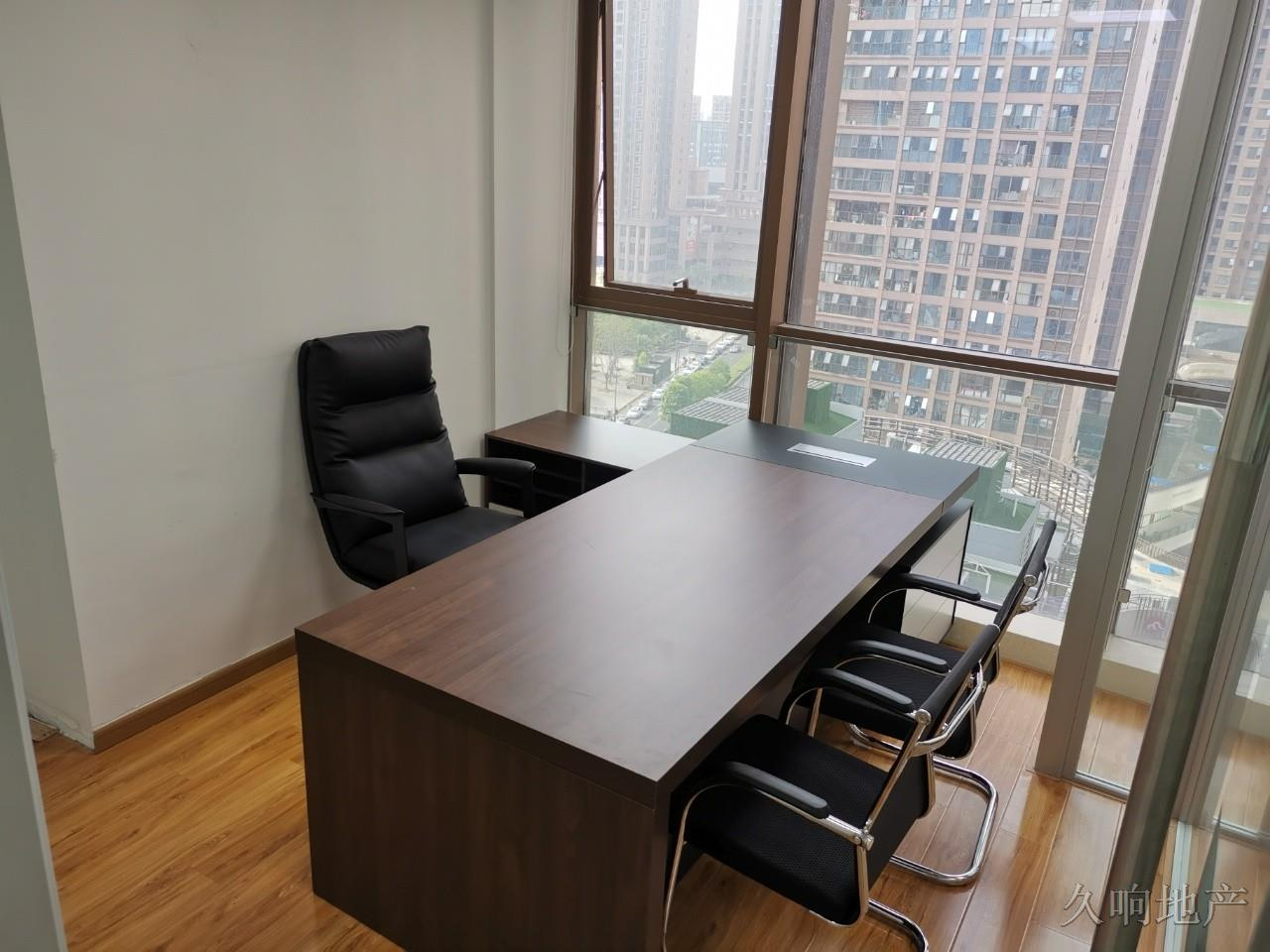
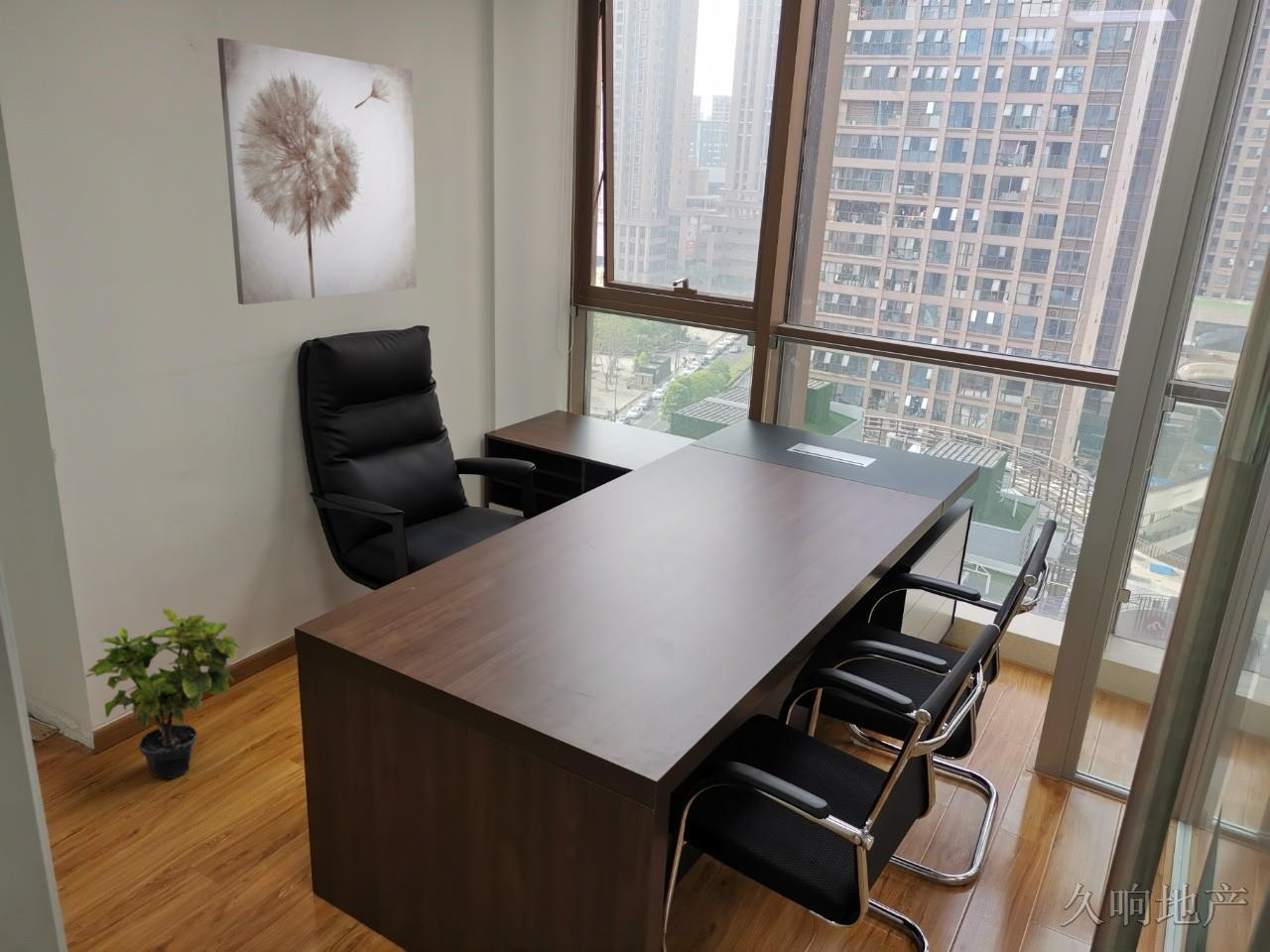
+ potted plant (172, 691)
+ wall art (330, 179)
